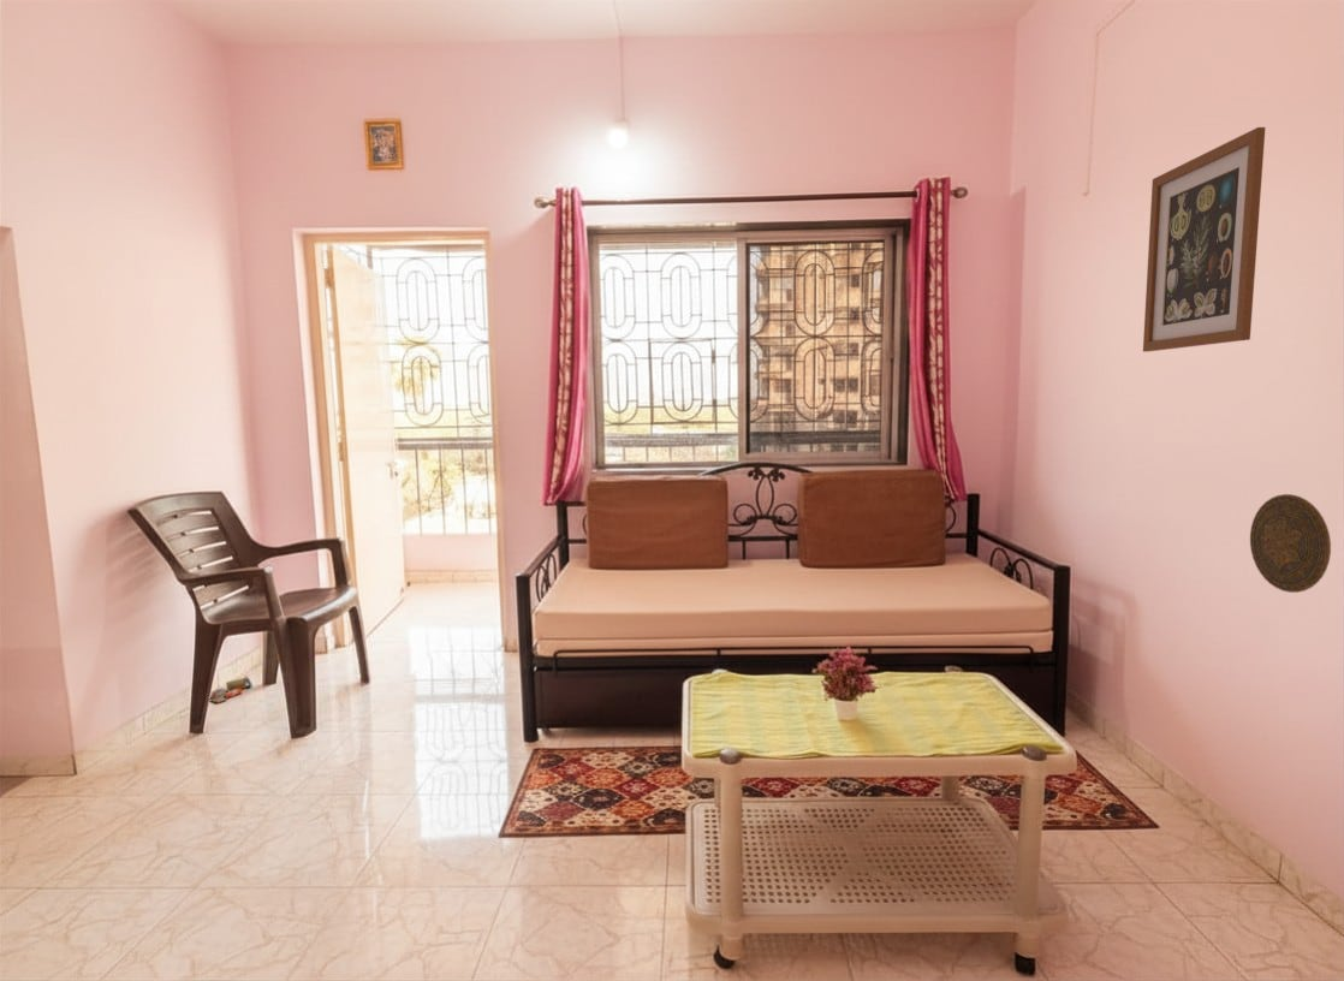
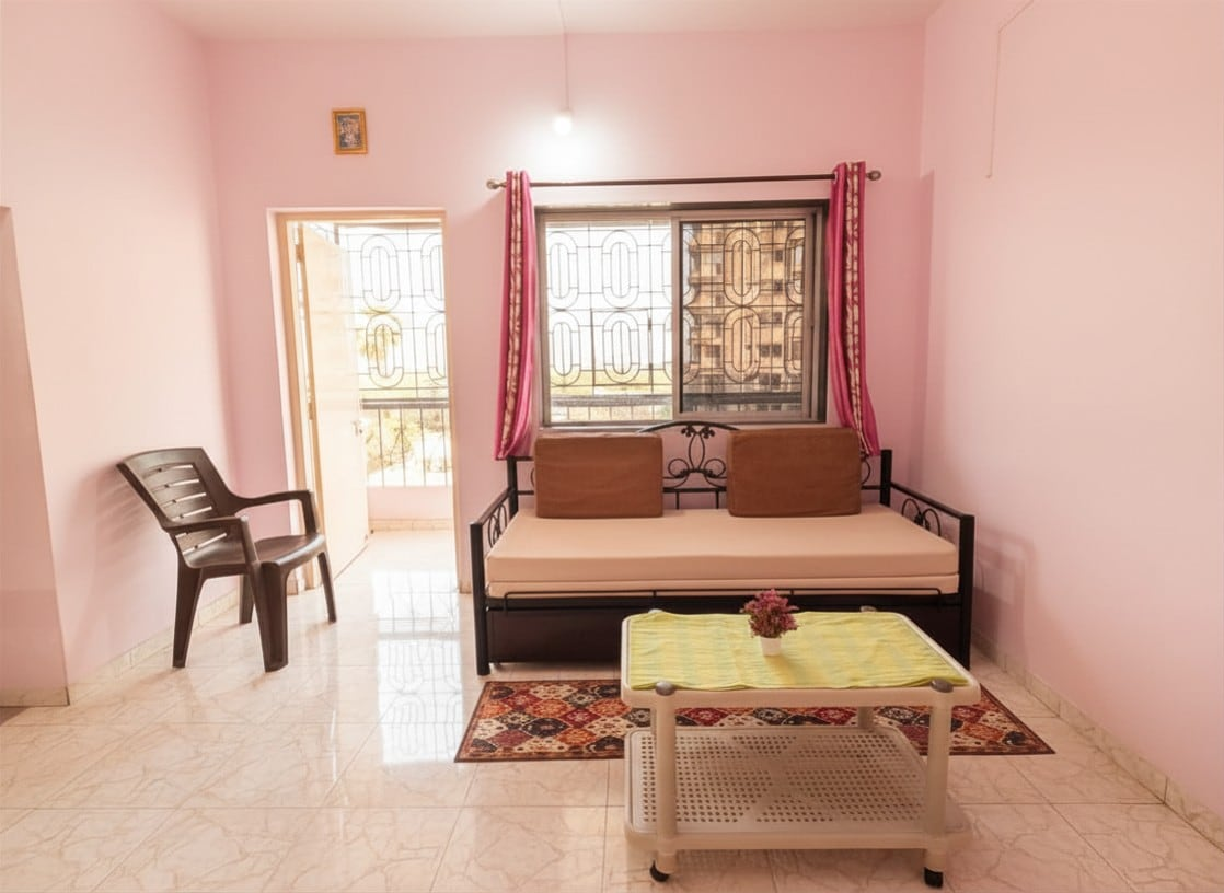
- box (228, 688)
- decorative plate (1283, 542)
- wall art (1196, 251)
